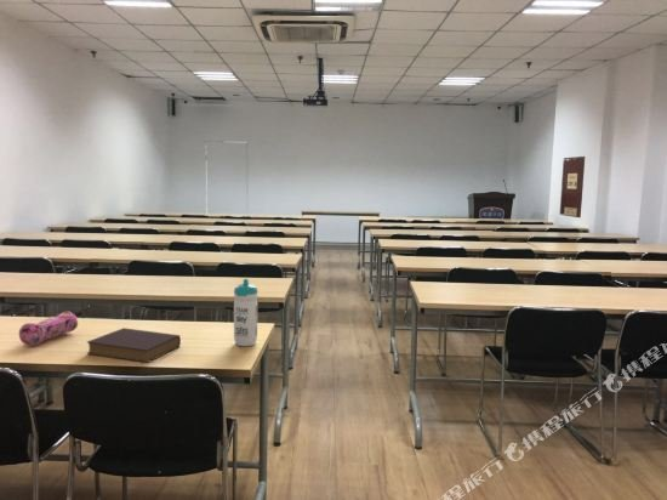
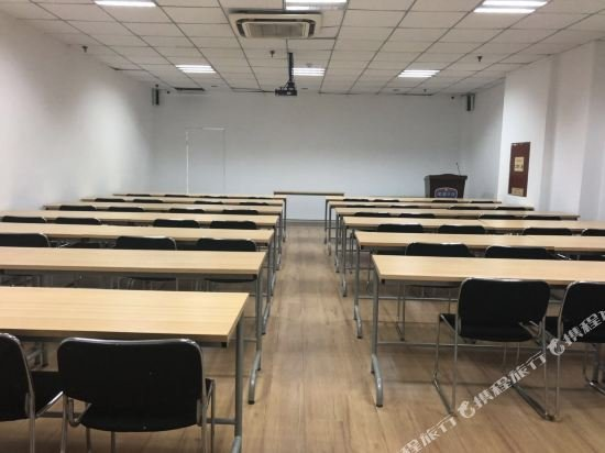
- pencil case (50, 328)
- water bottle (245, 311)
- book (135, 343)
